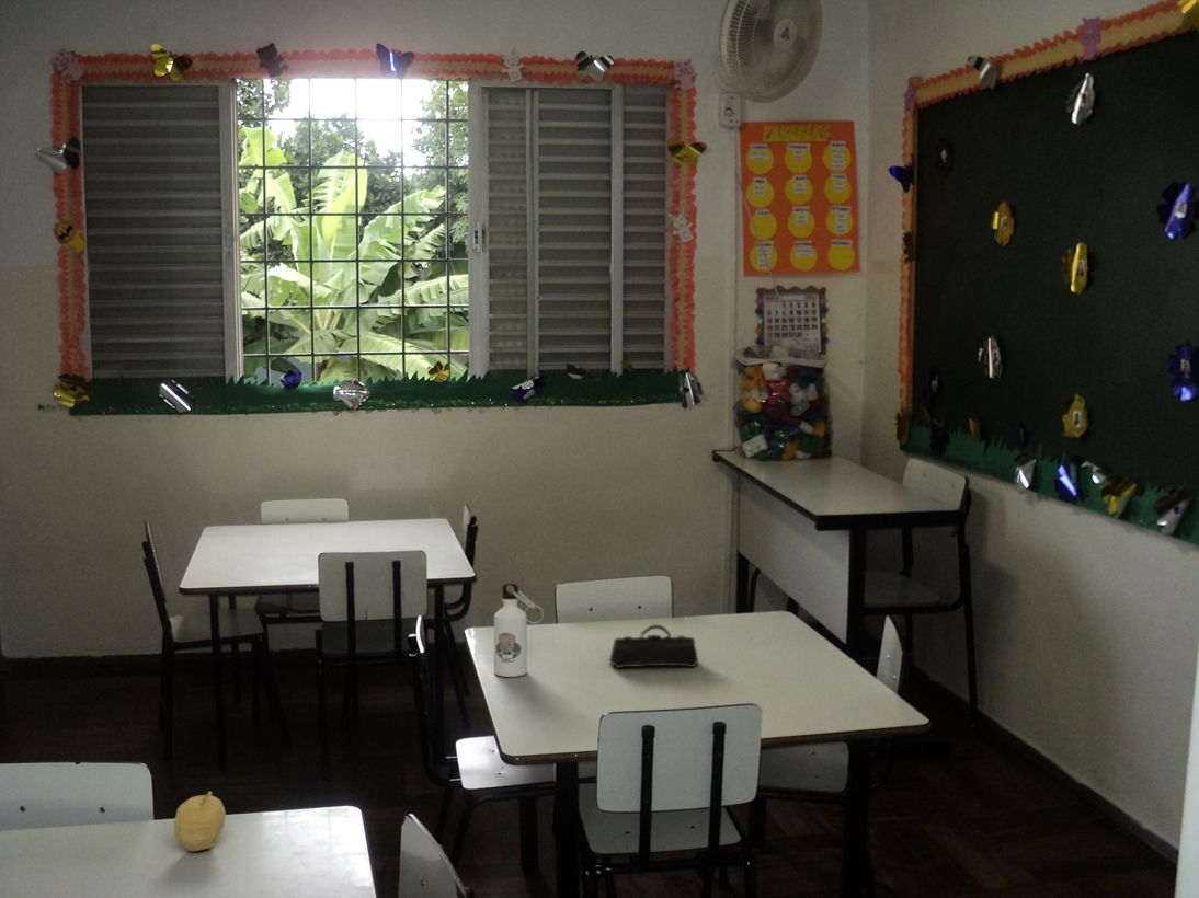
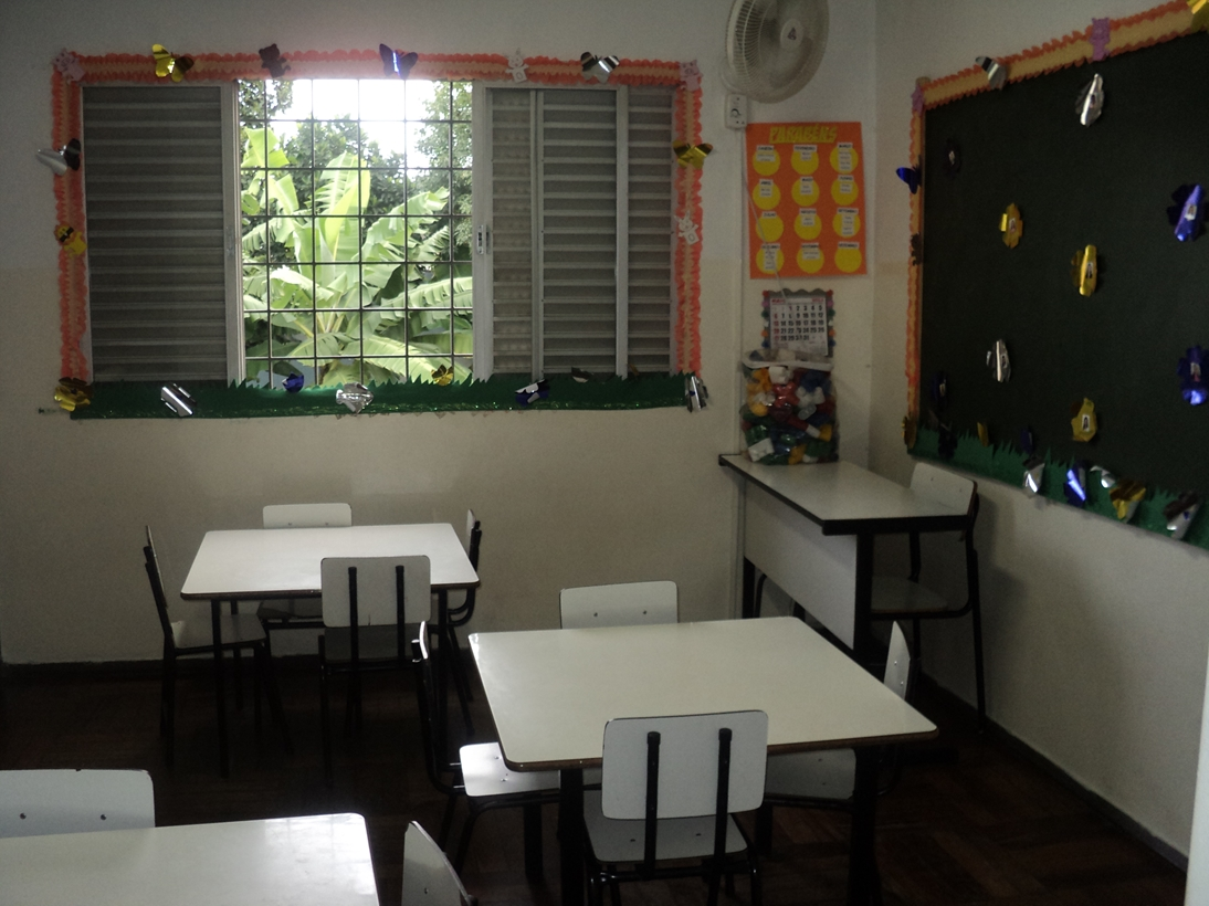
- pencil case (653, 645)
- water bottle (518, 628)
- fruit (199, 817)
